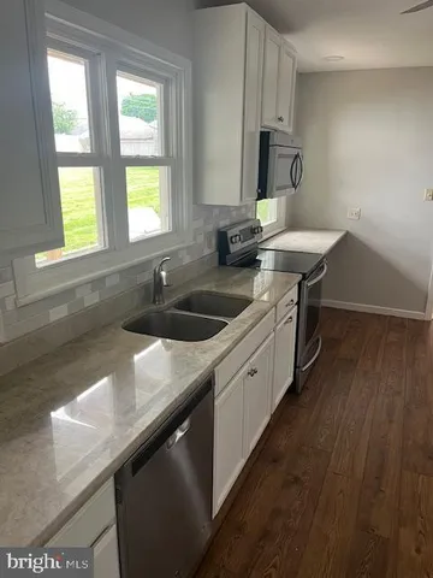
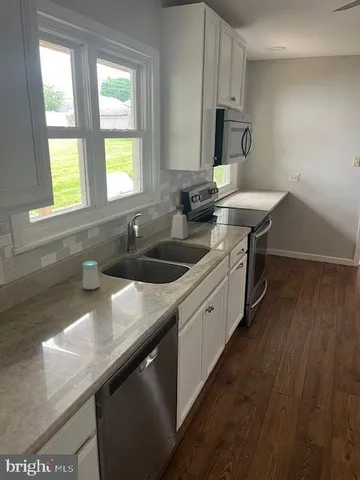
+ soap dispenser (179, 221)
+ salt shaker (90, 274)
